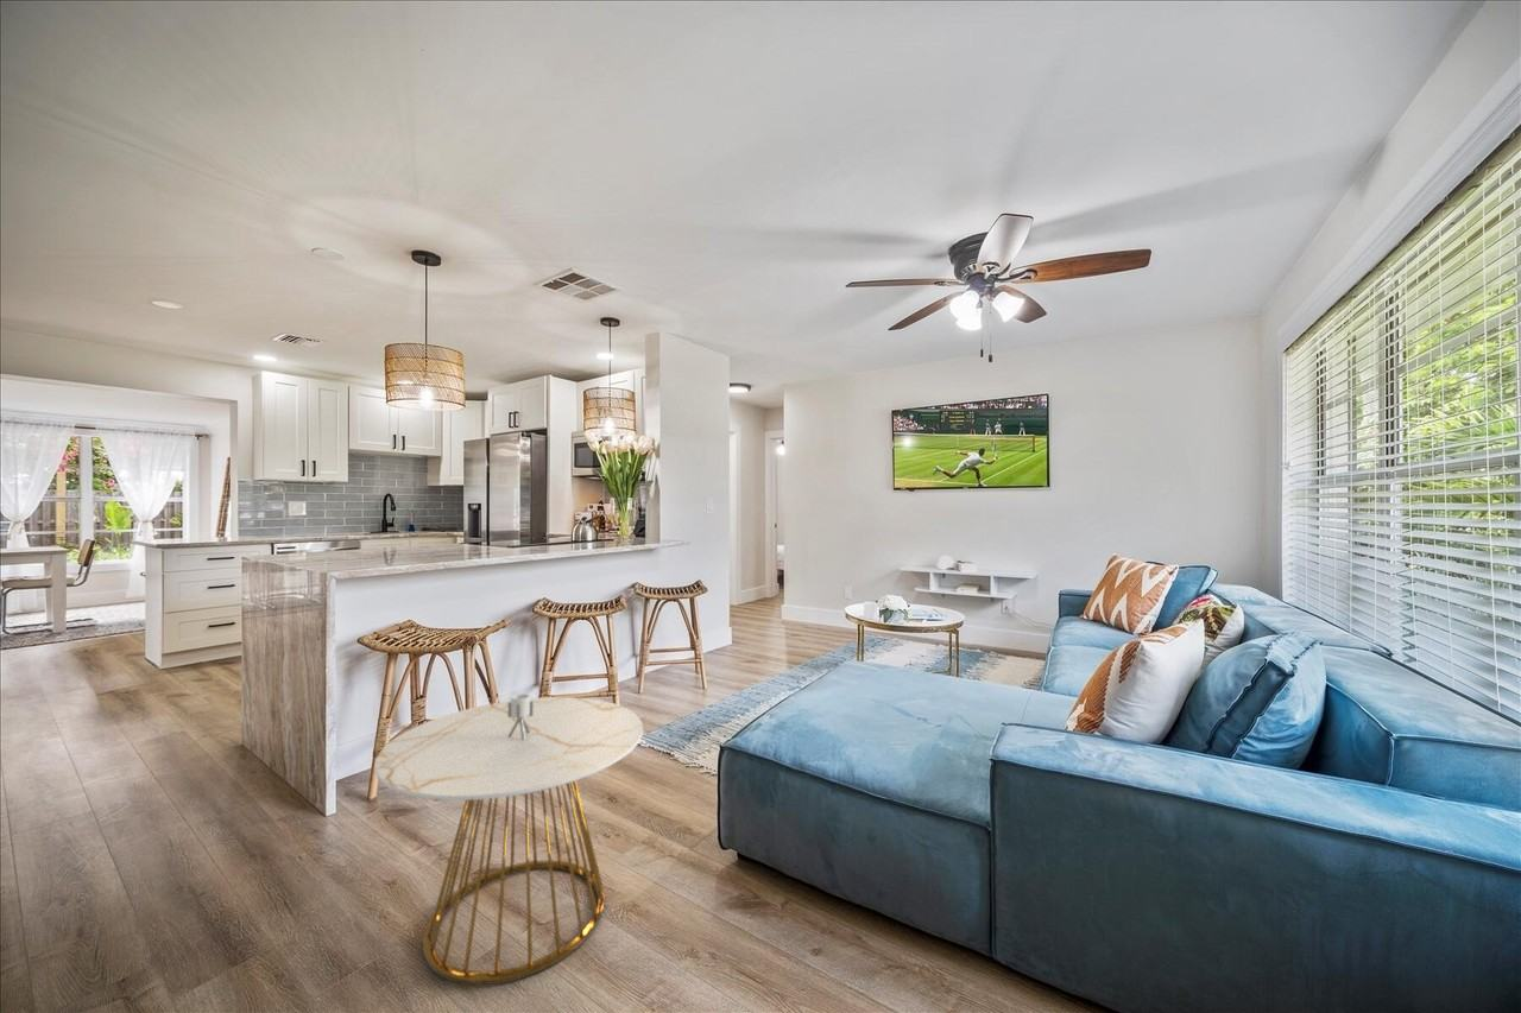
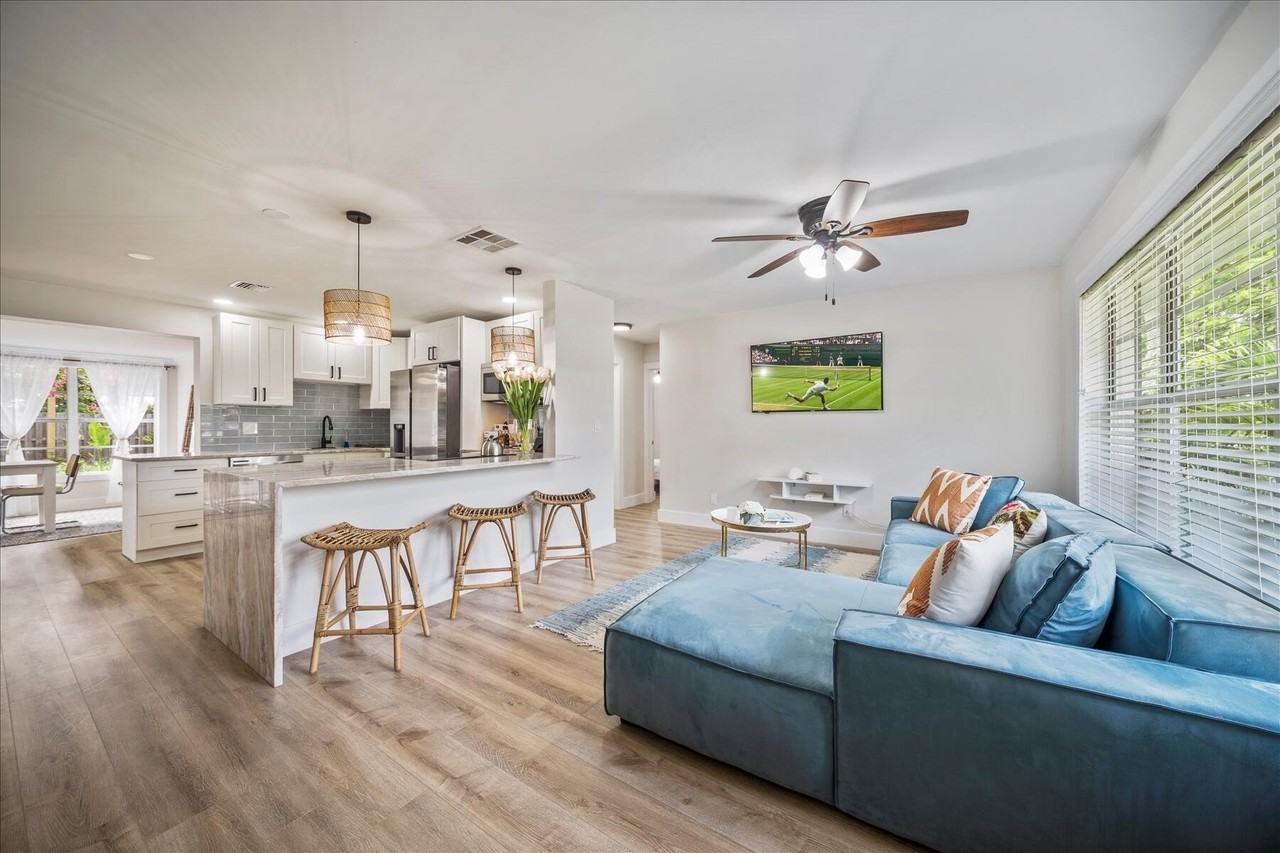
- side table (515, 806)
